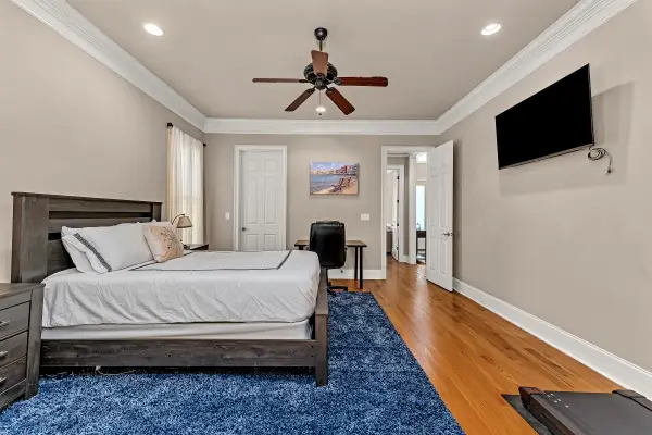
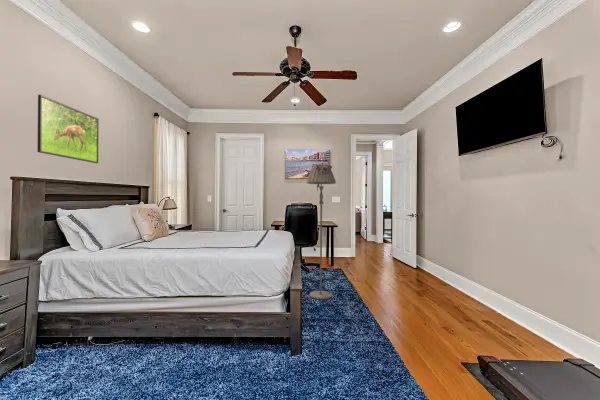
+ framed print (72, 133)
+ floor lamp (320, 230)
